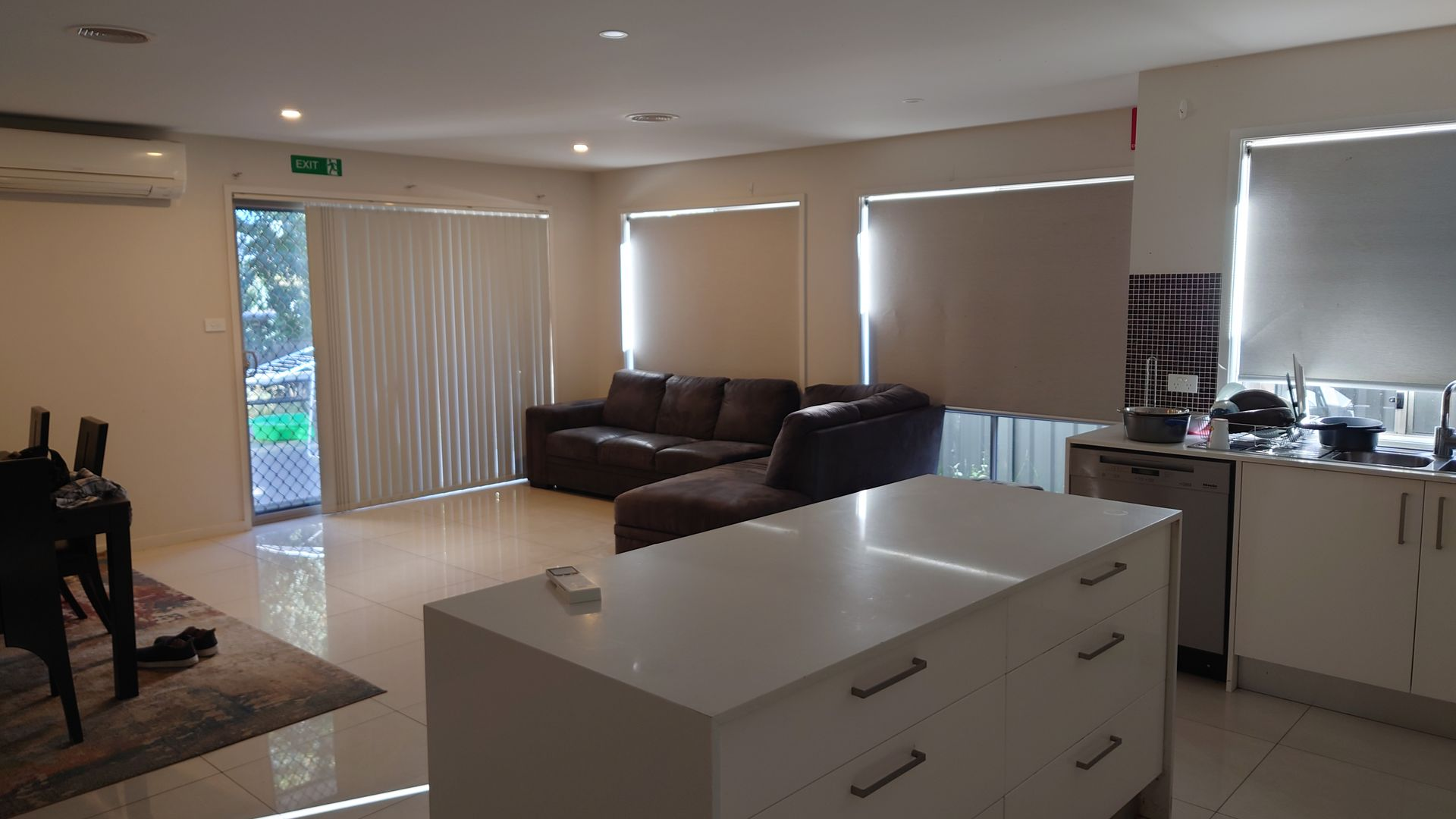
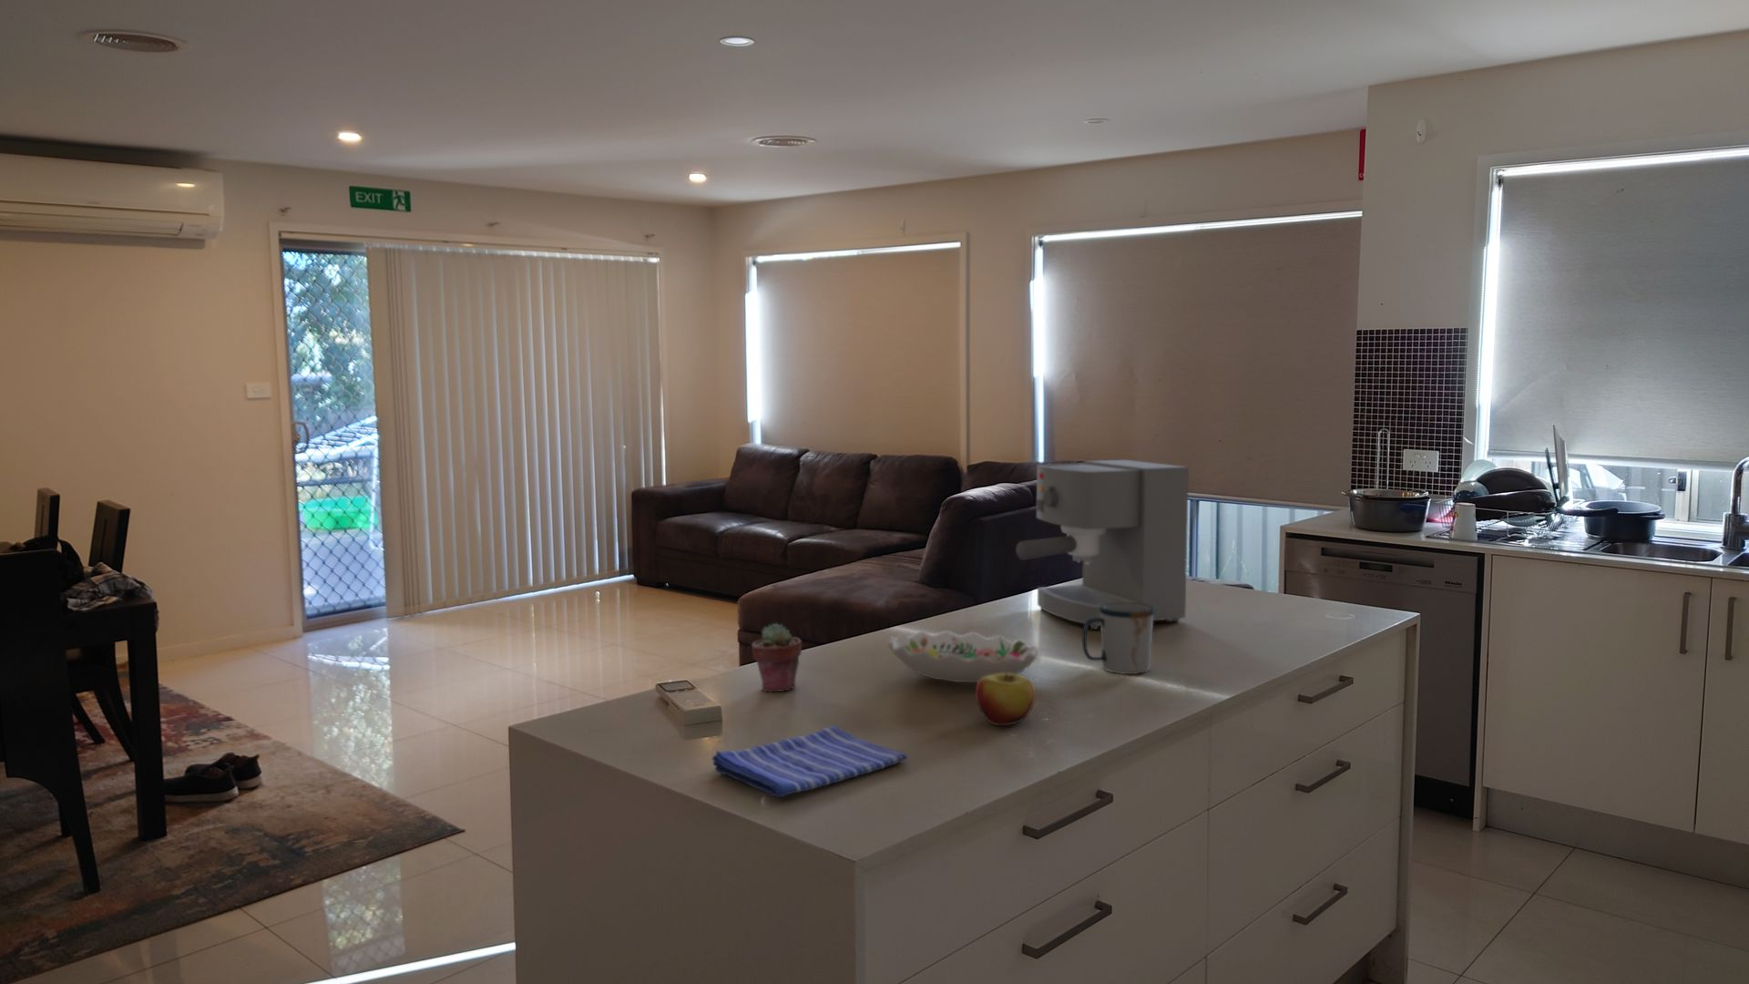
+ dish towel (808, 756)
+ potted succulent (777, 655)
+ decorative bowl (963, 657)
+ apple (1004, 698)
+ coffee maker (1106, 541)
+ mug (1121, 638)
